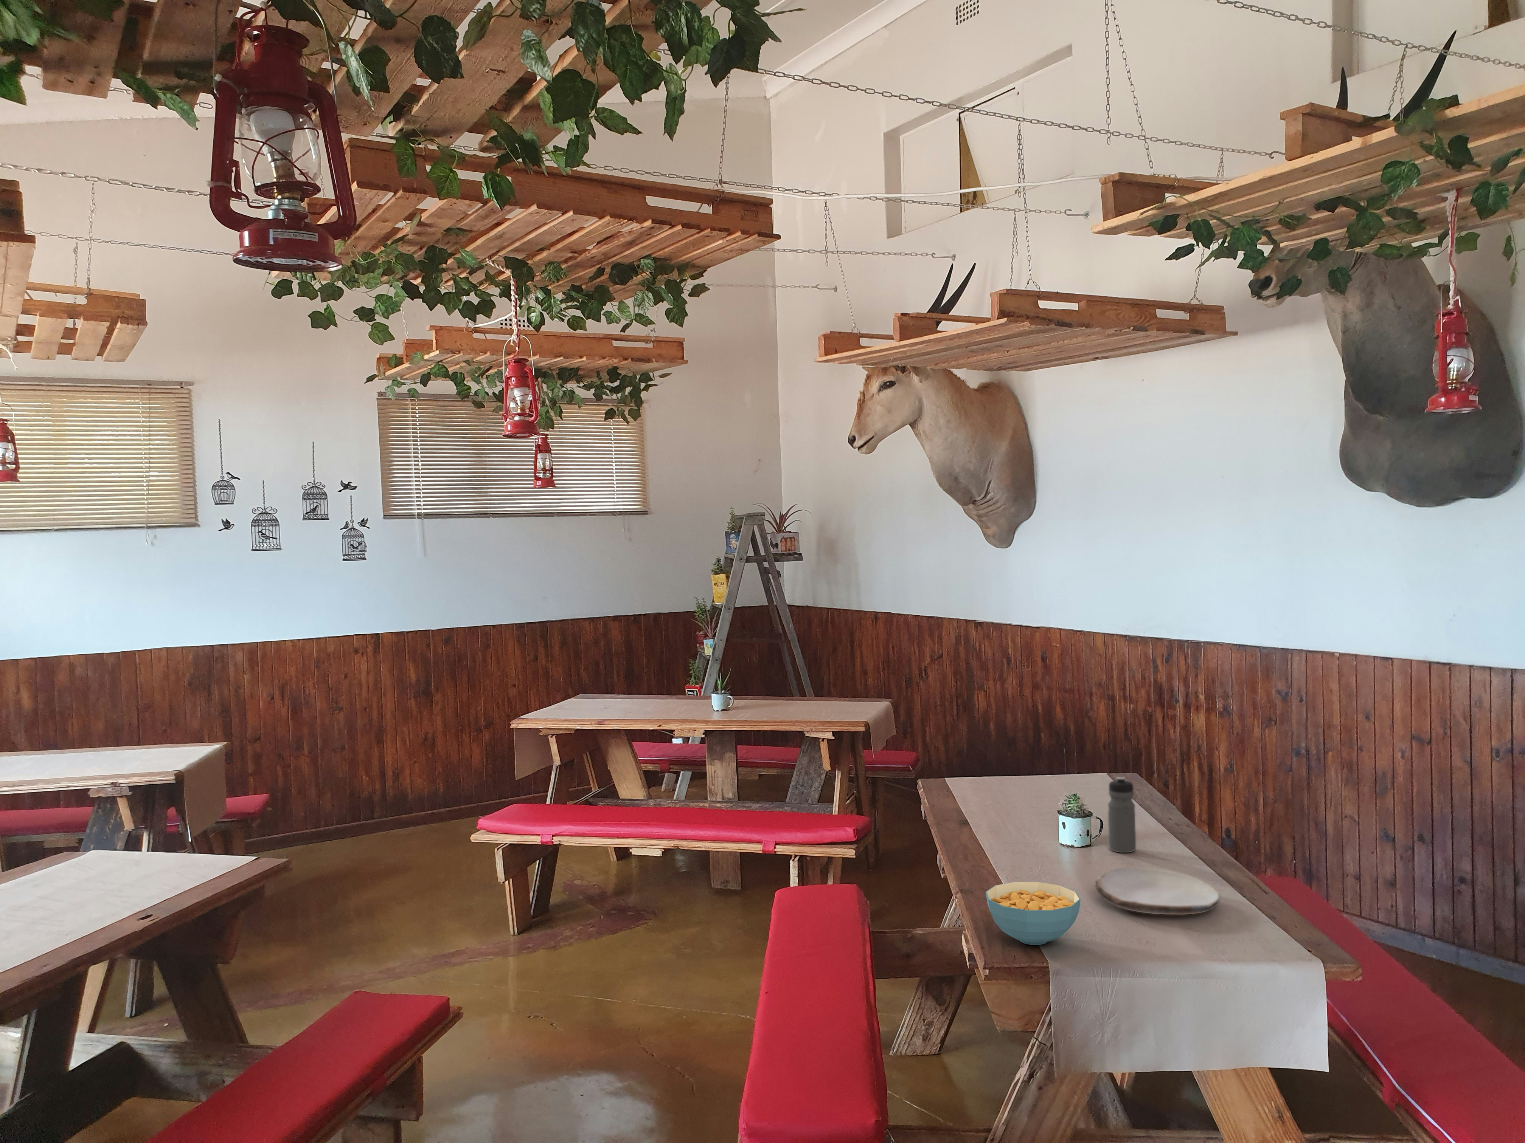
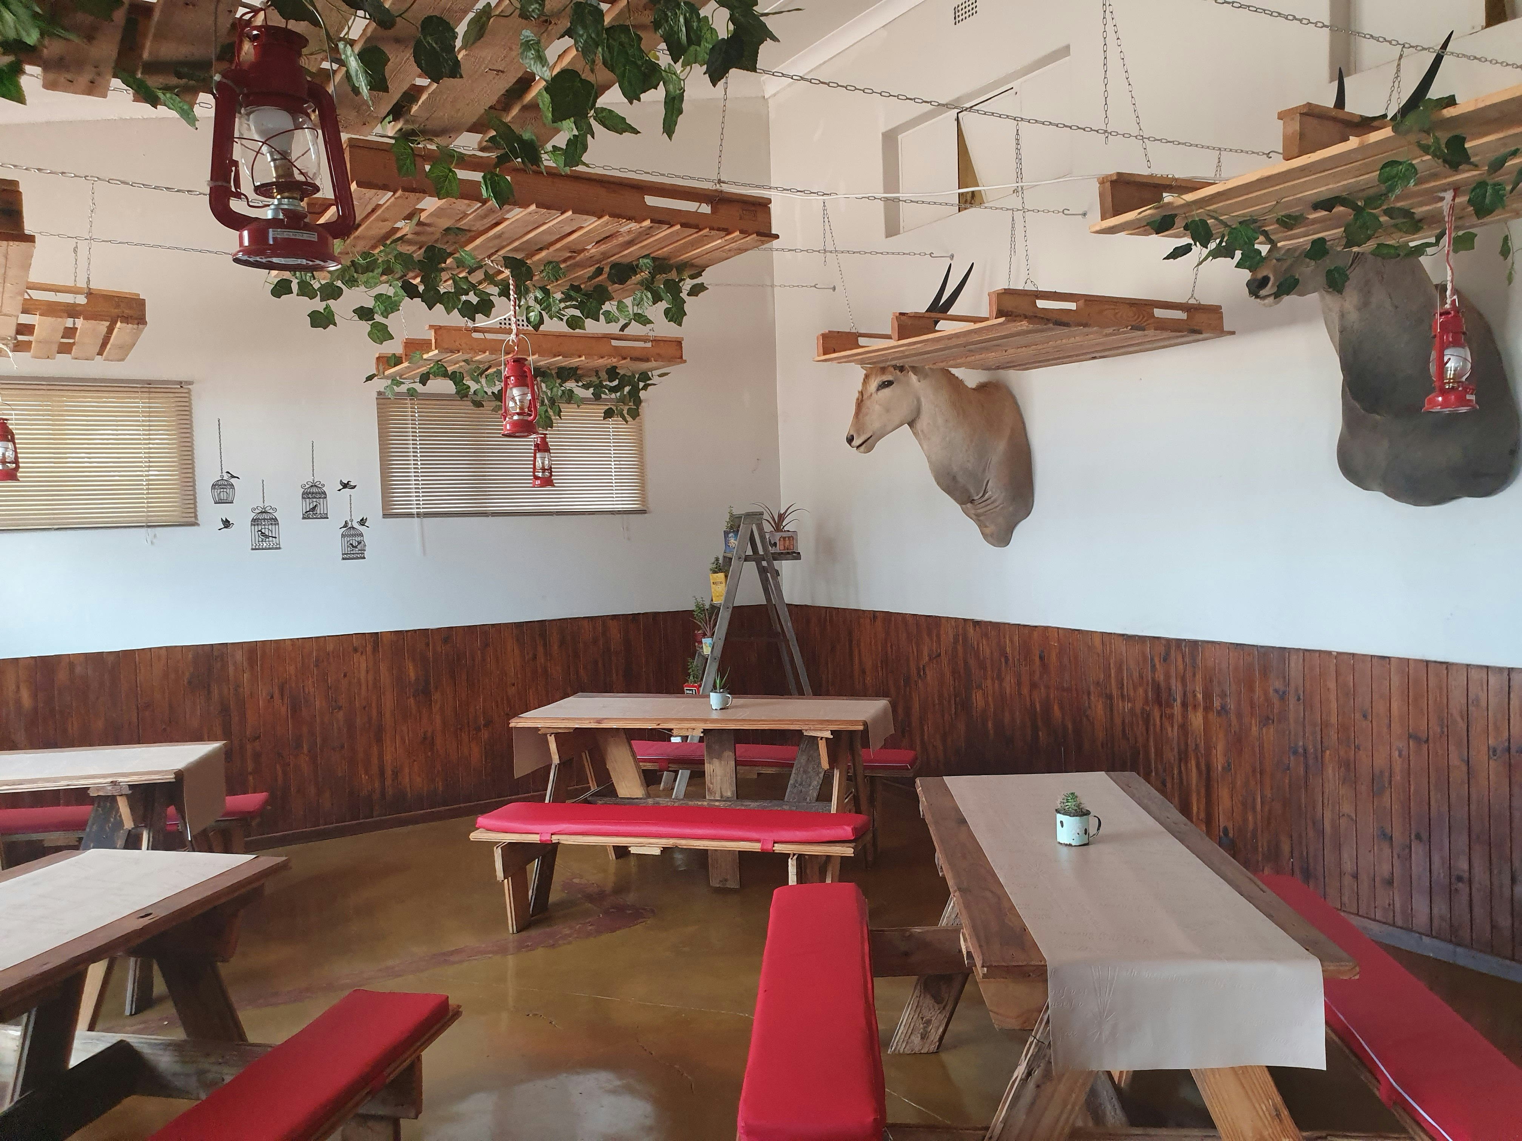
- cereal bowl (1033, 917)
- water bottle (1122, 813)
- plate (1156, 893)
